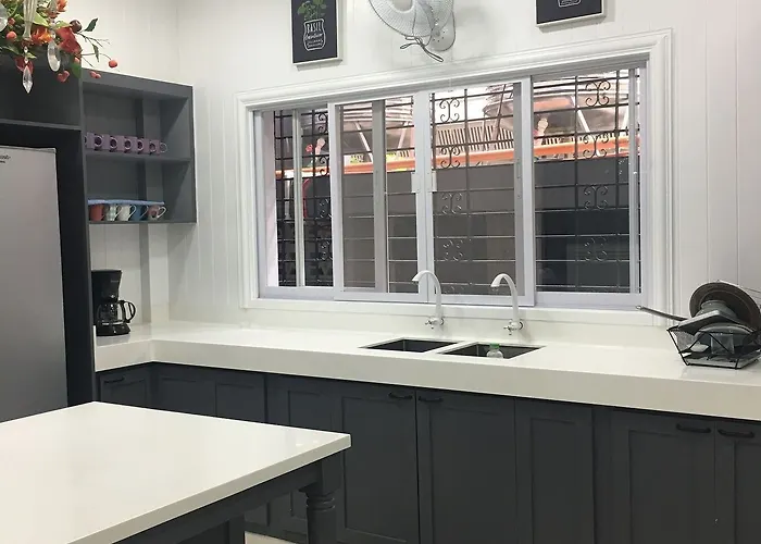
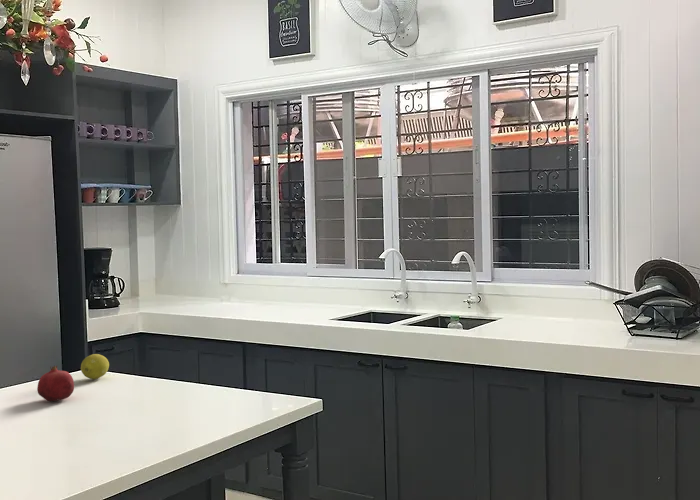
+ fruit (55, 382)
+ lemon (94, 366)
